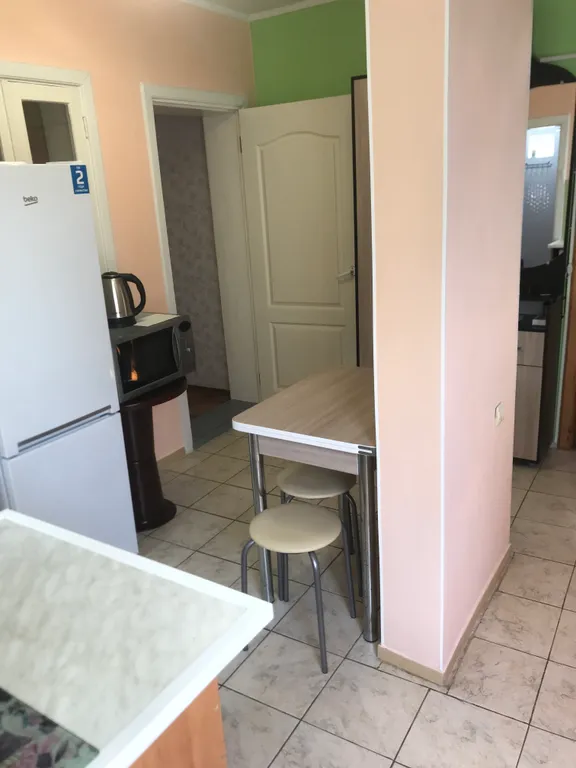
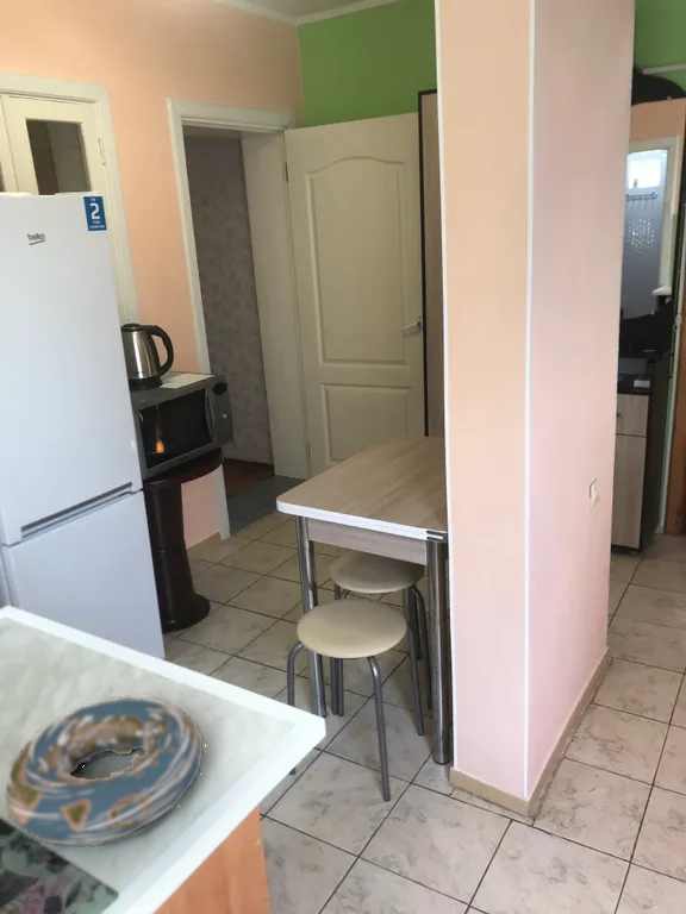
+ decorative bowl (112, 771)
